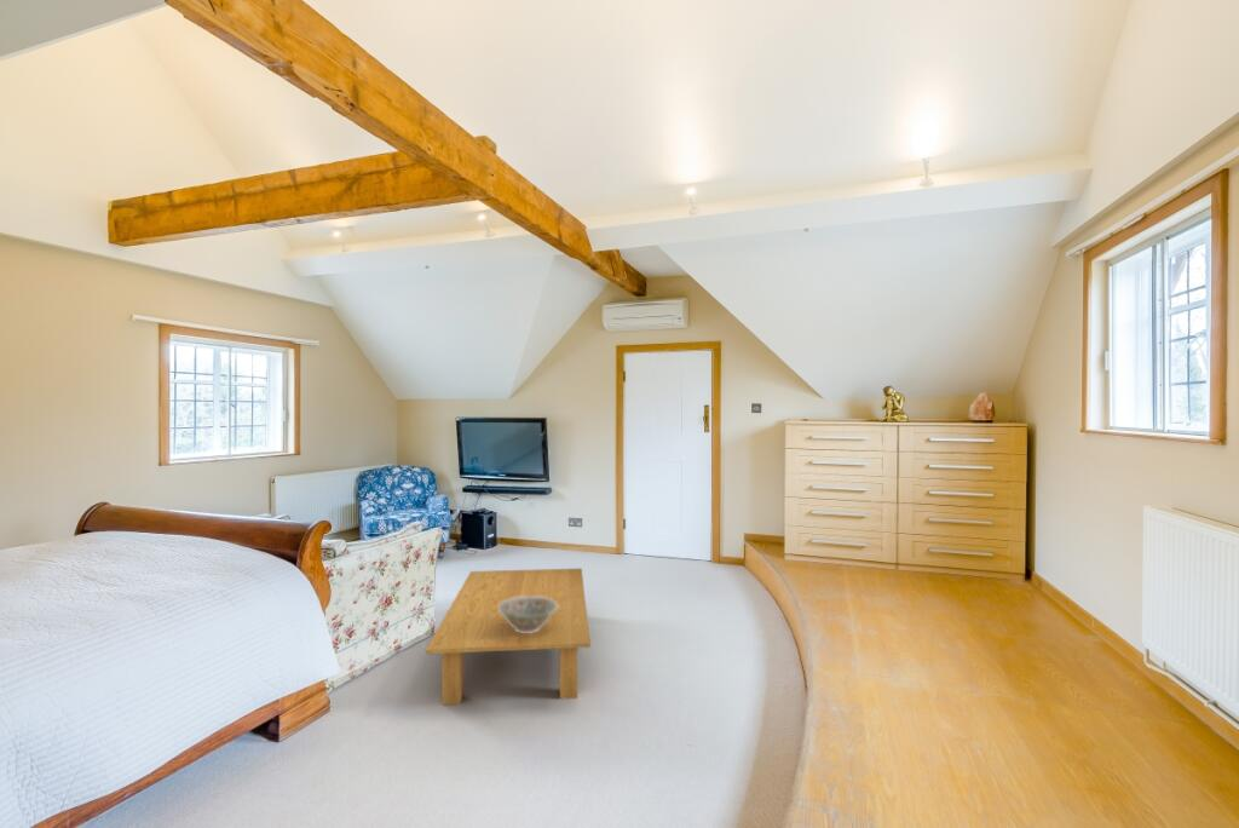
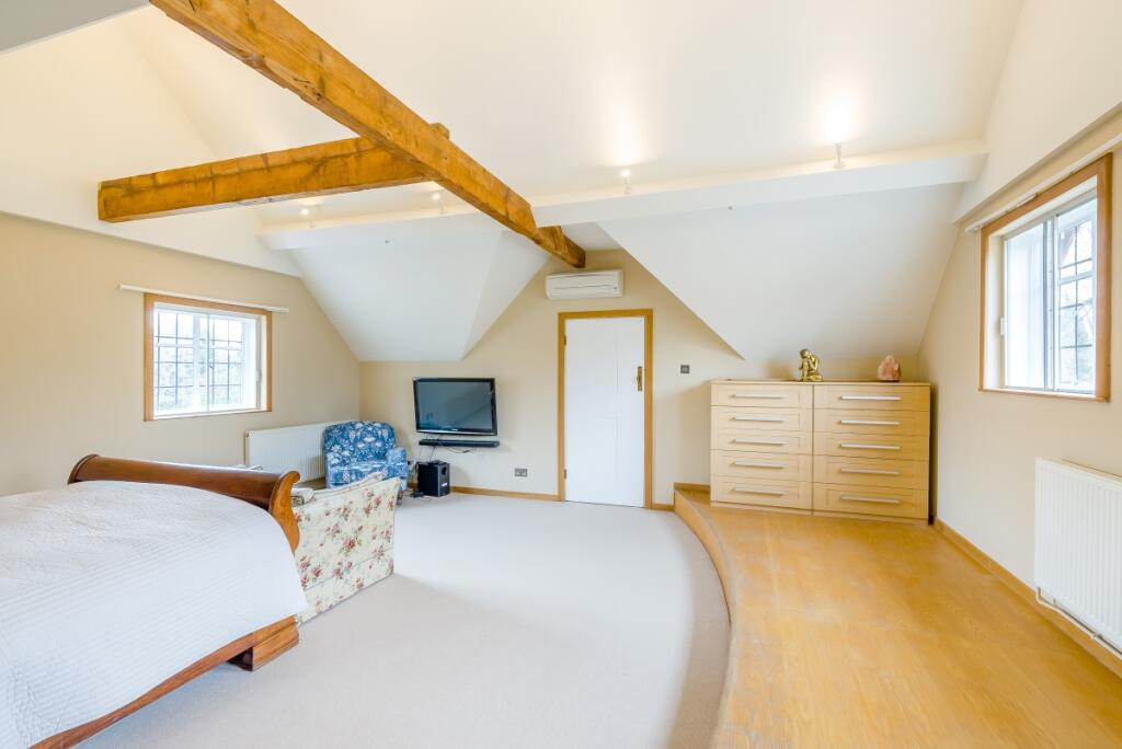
- coffee table (514, 628)
- decorative bowl (528, 616)
